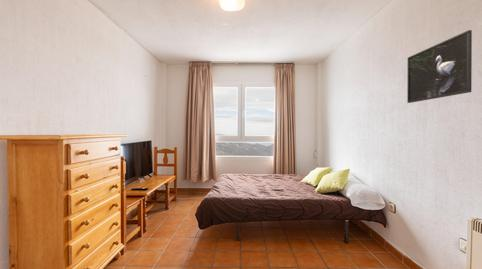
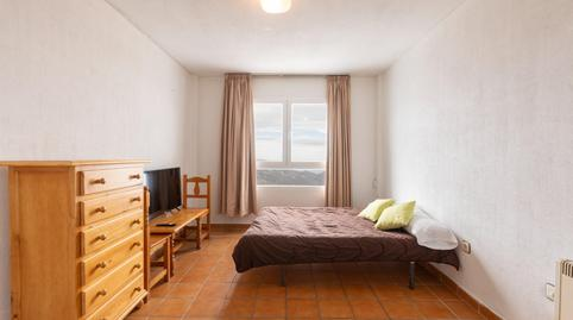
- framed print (434, 72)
